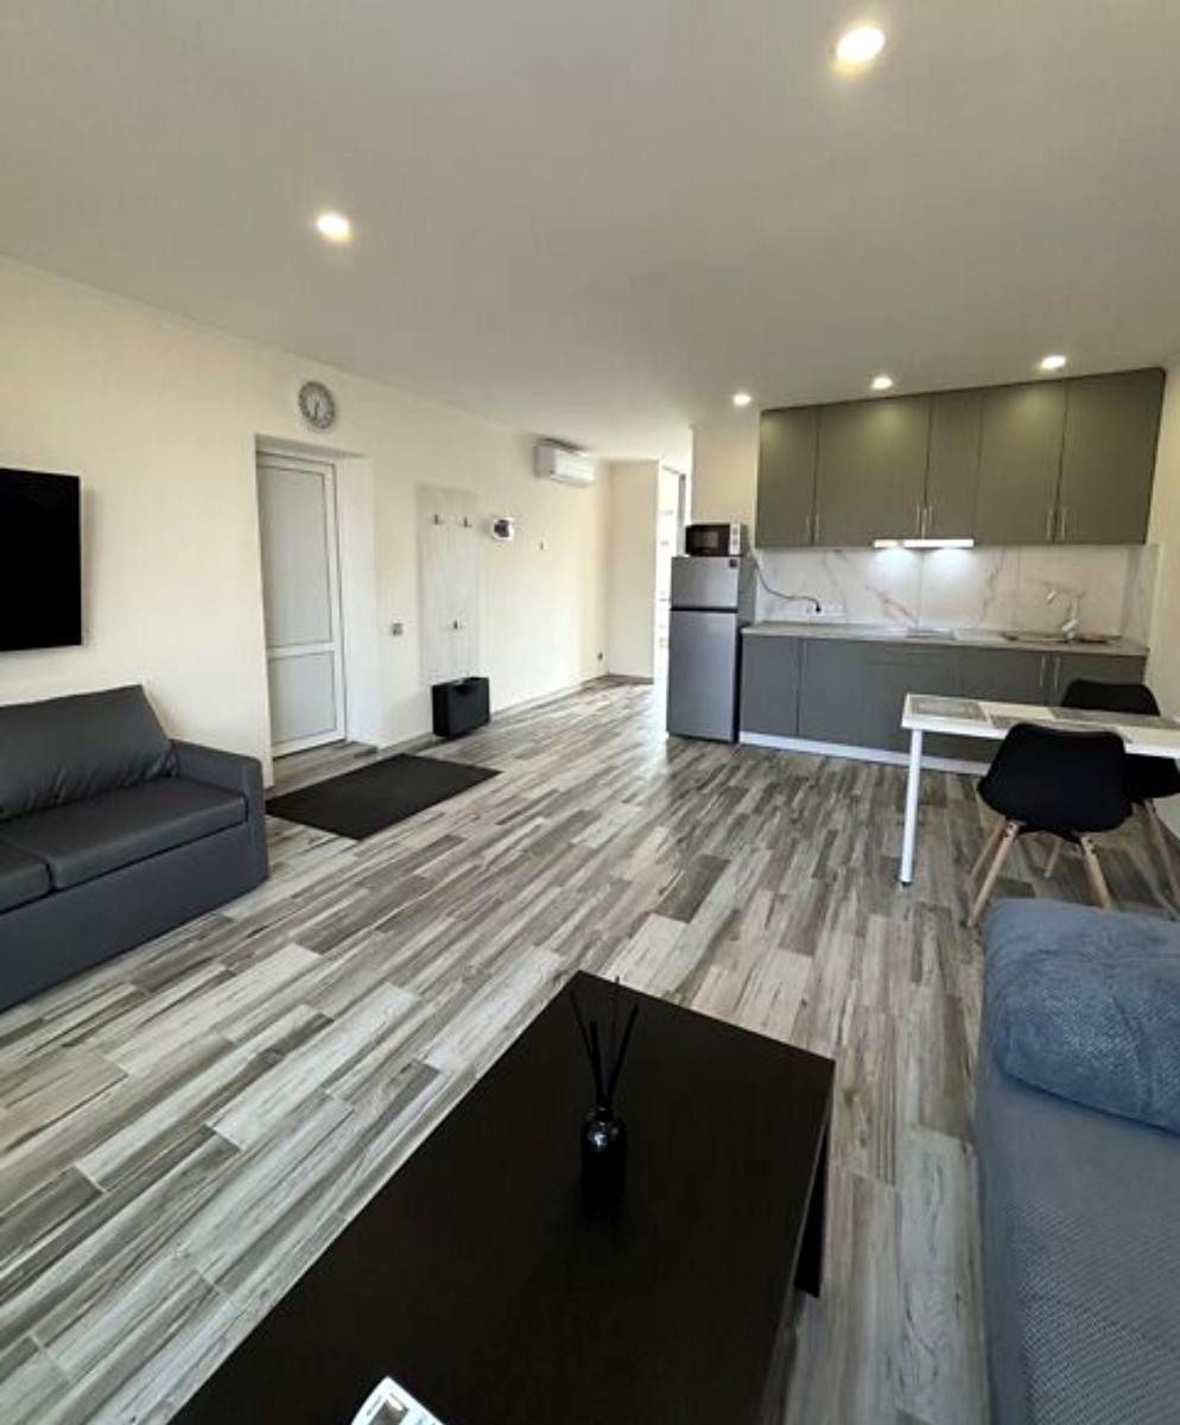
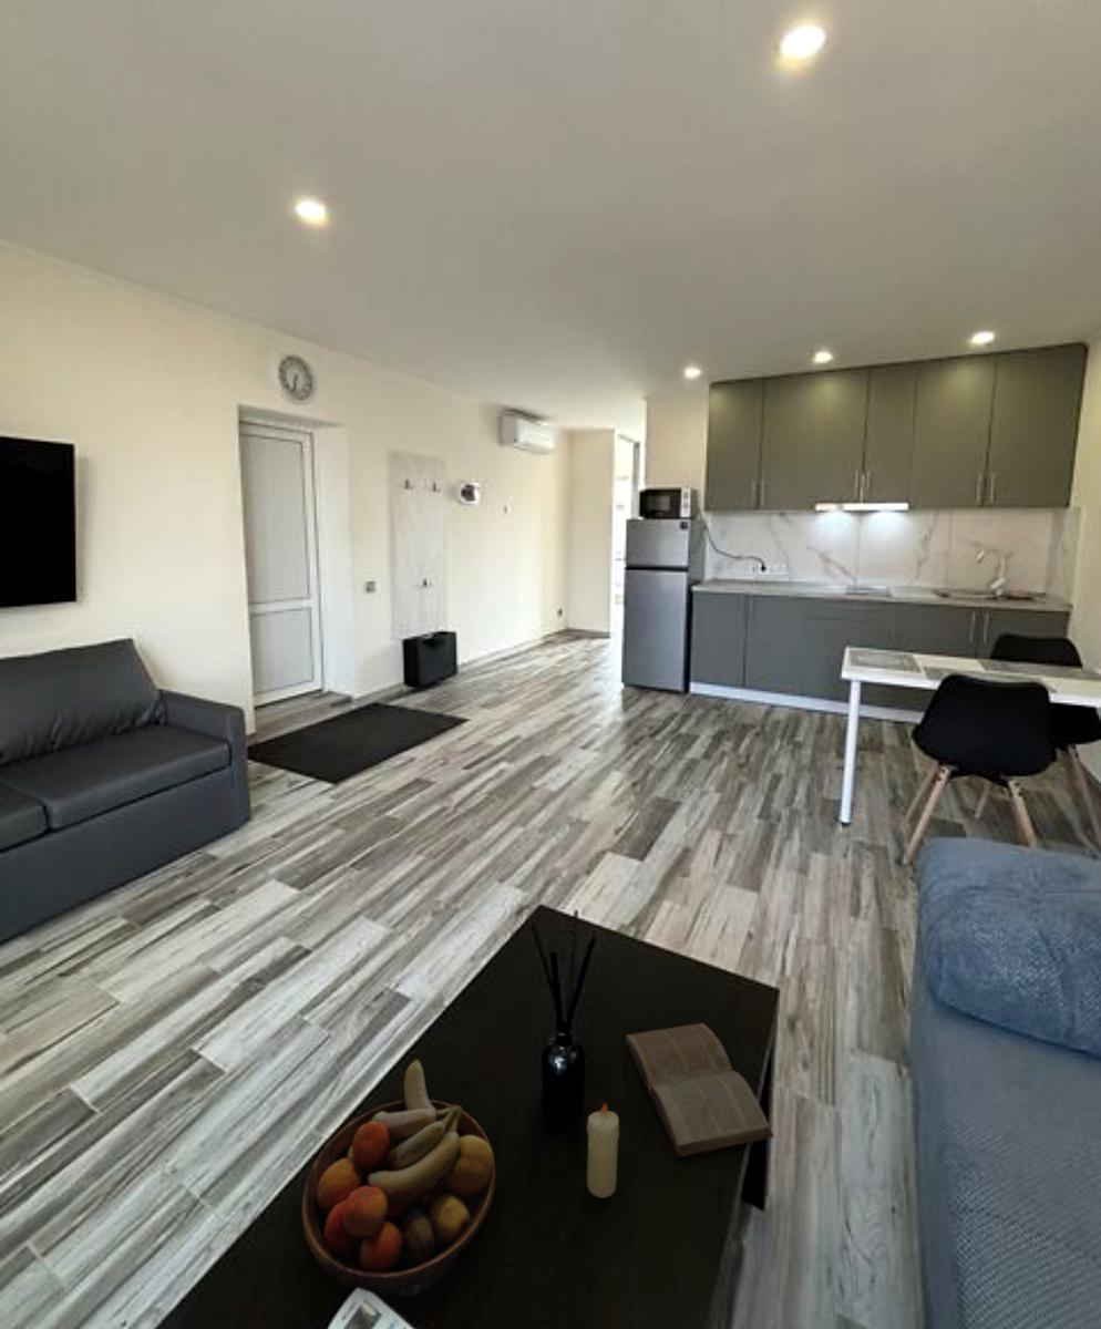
+ candle (601, 1144)
+ fruit bowl (400, 1167)
+ book (691, 1075)
